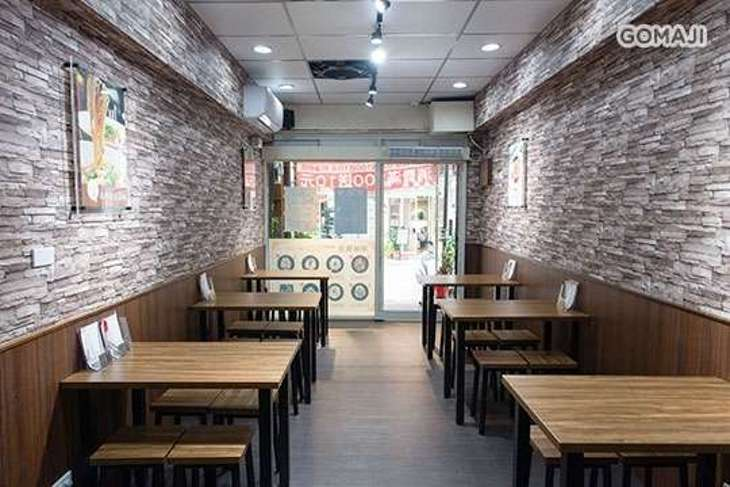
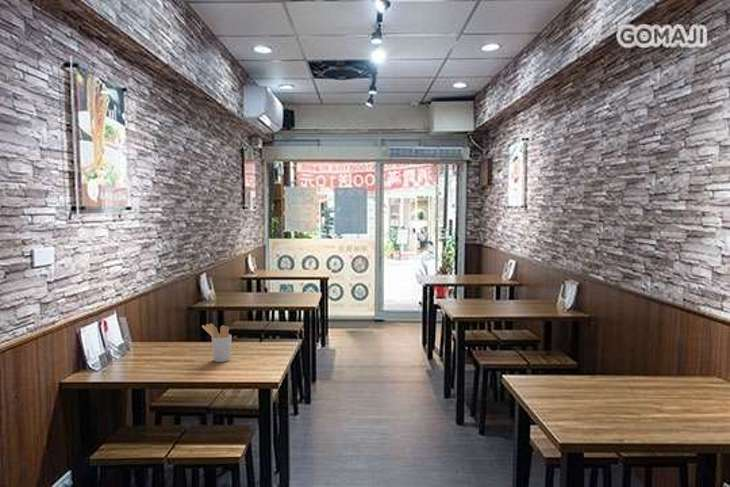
+ utensil holder (217, 341)
